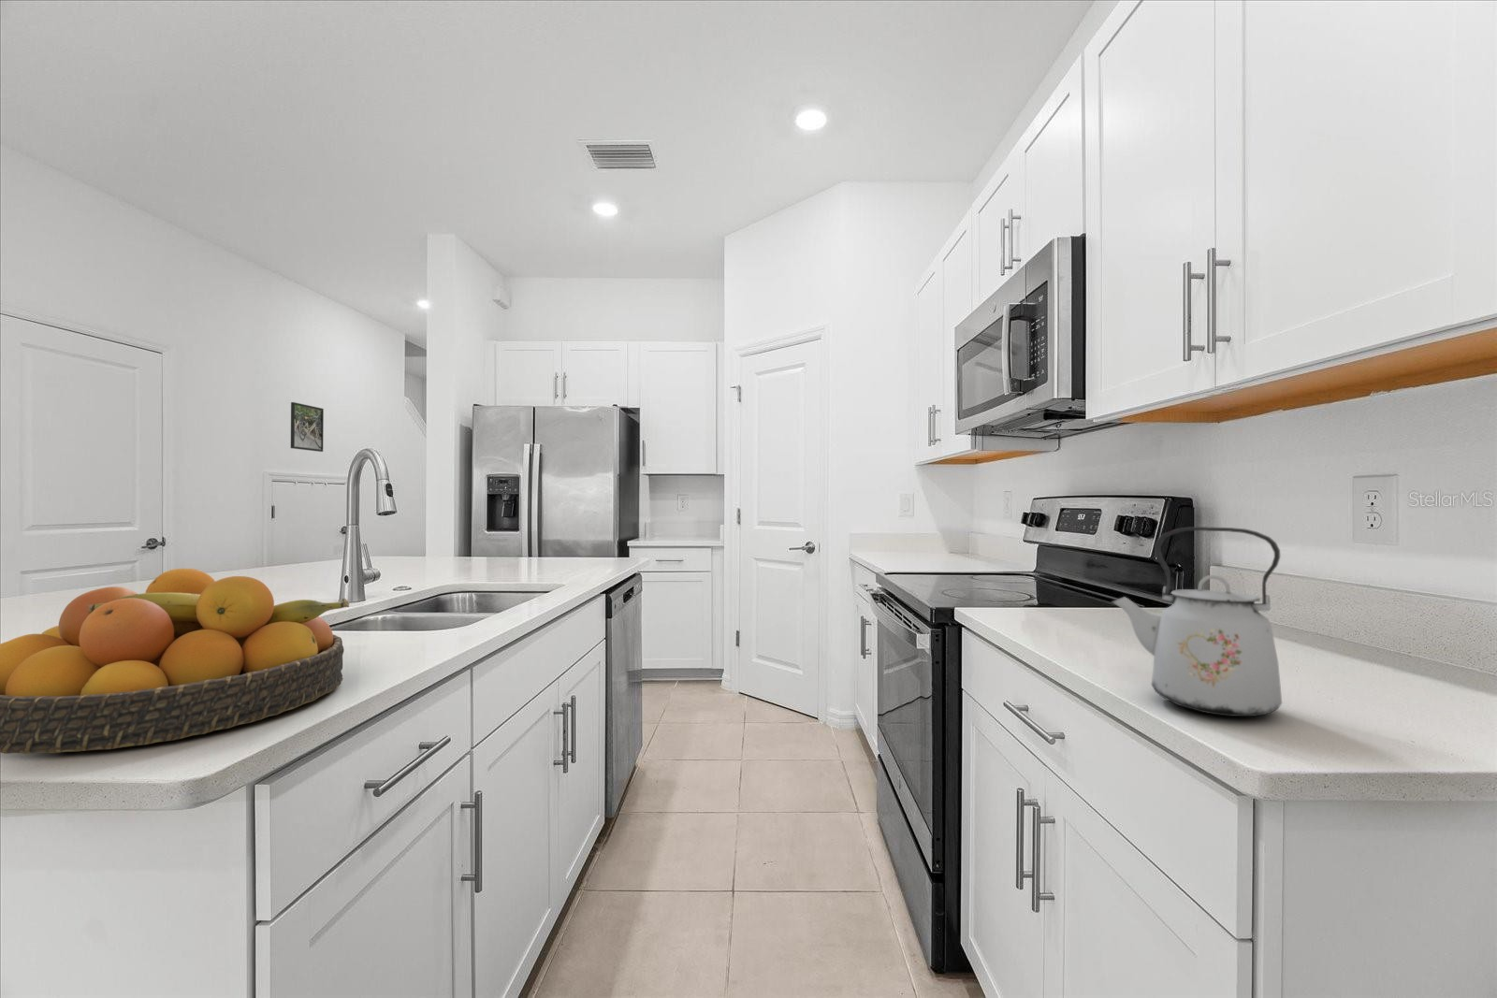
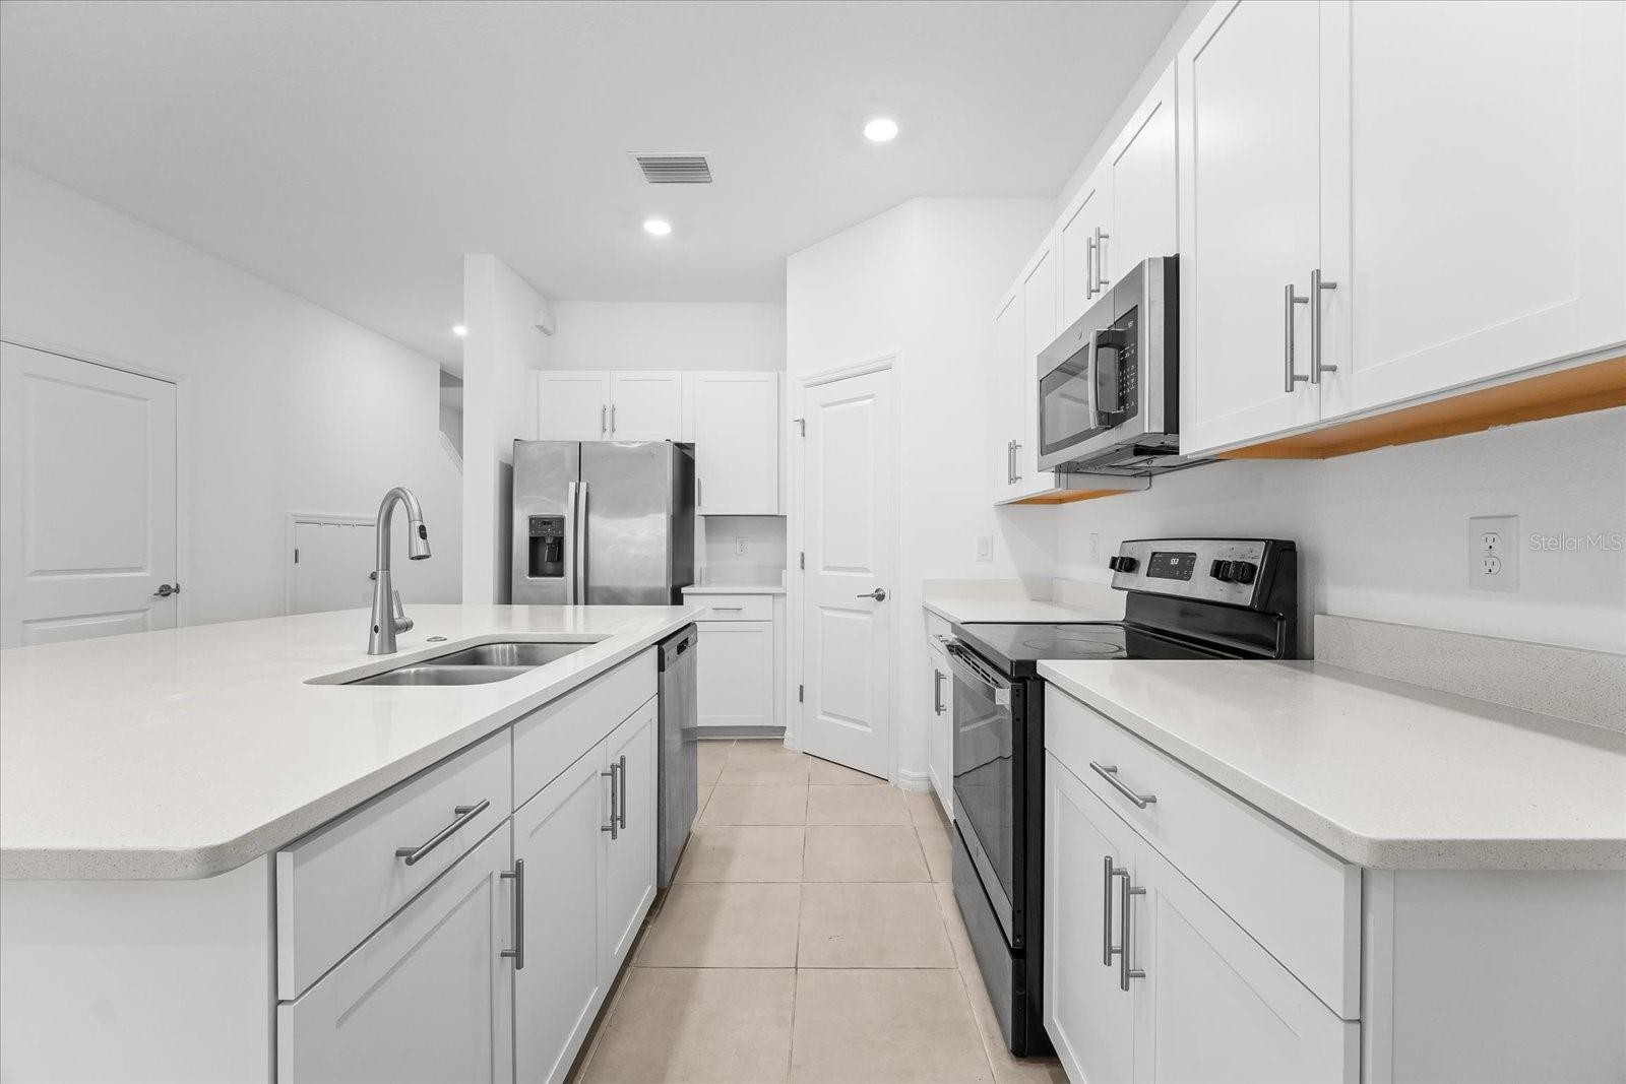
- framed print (307, 428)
- fruit bowl (177, 638)
- kettle (1190, 614)
